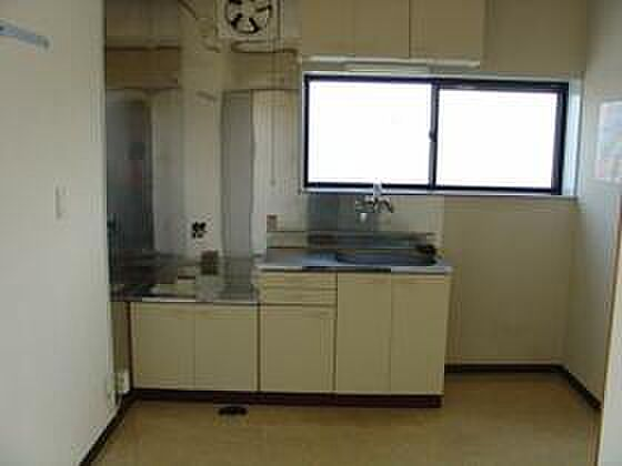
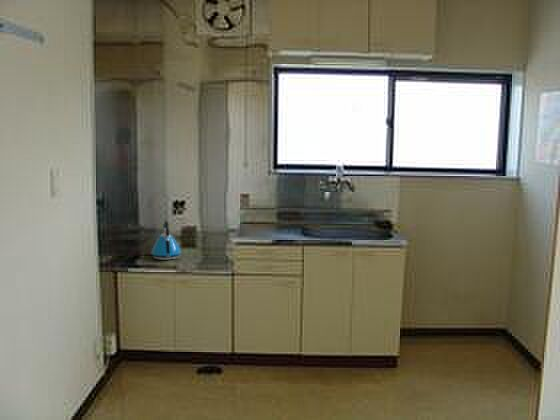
+ kettle (166, 239)
